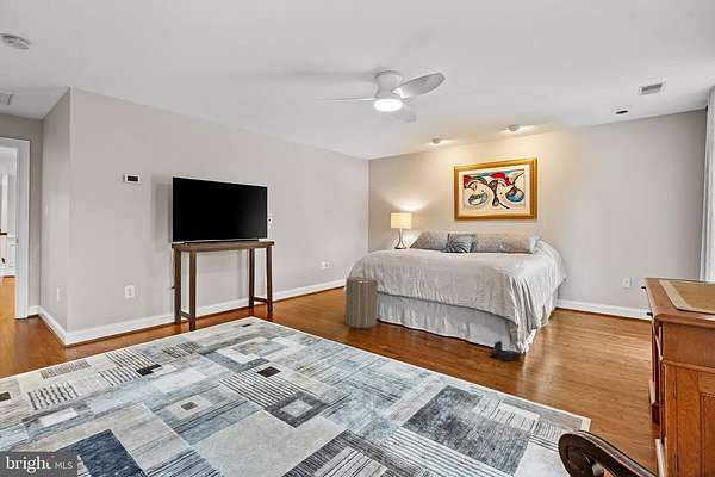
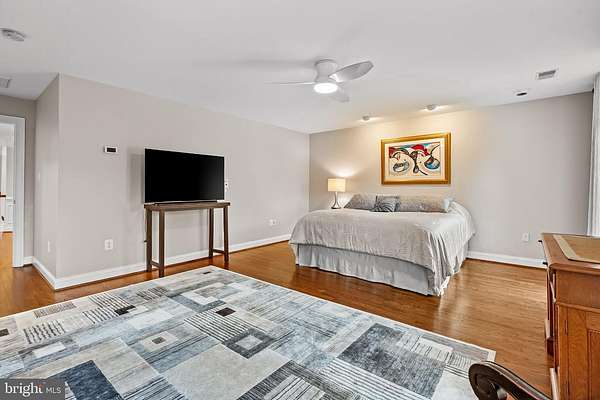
- laundry hamper (361, 297)
- boots (505, 351)
